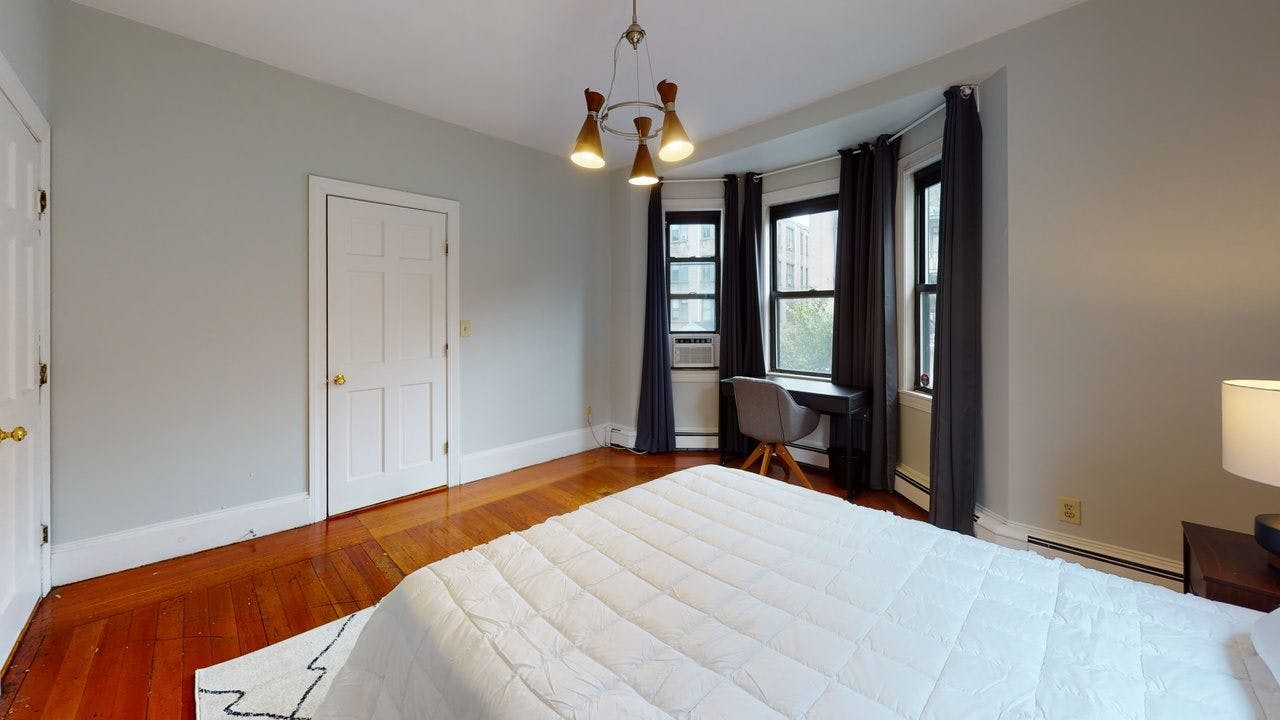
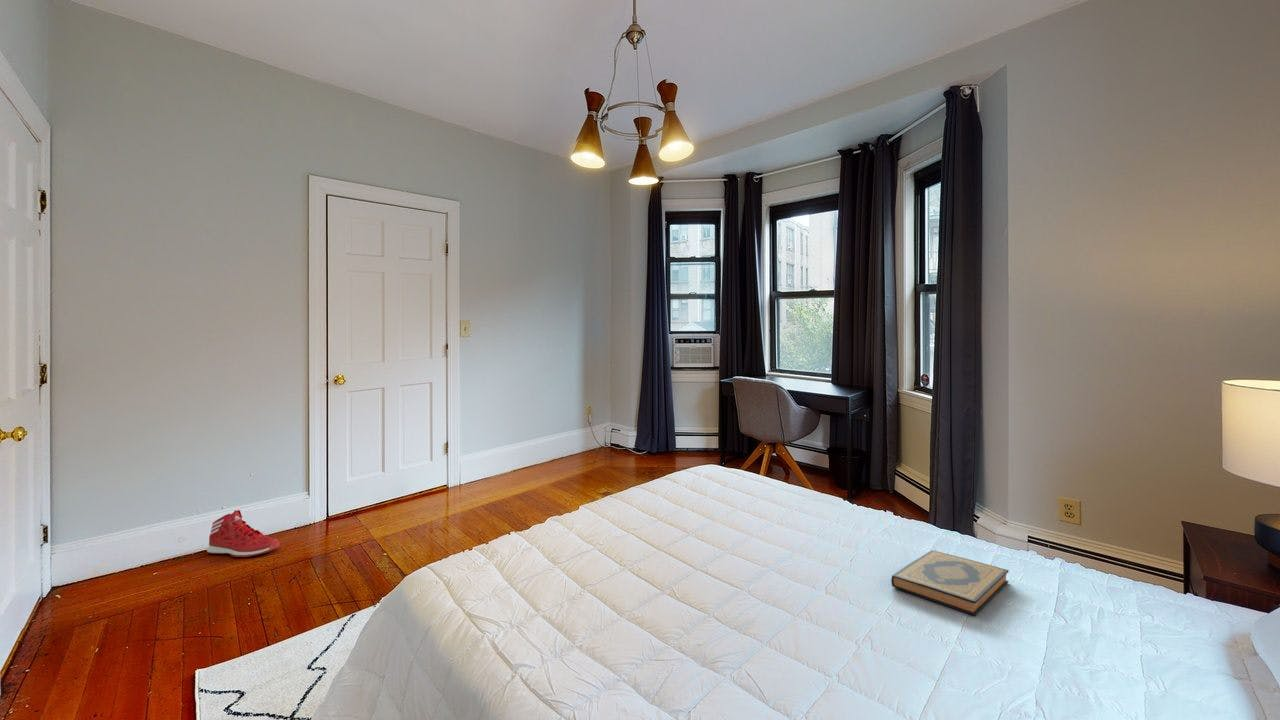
+ sneaker (243, 531)
+ hardback book (950, 578)
